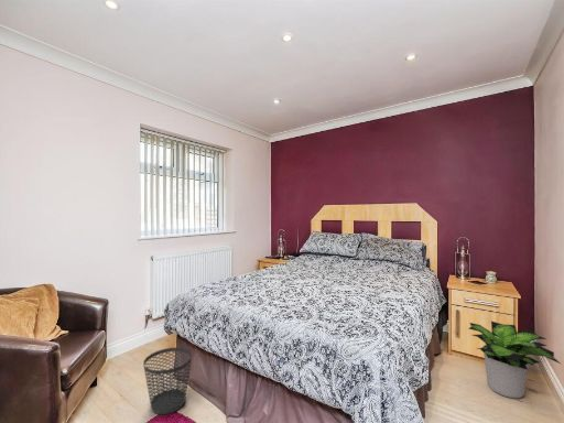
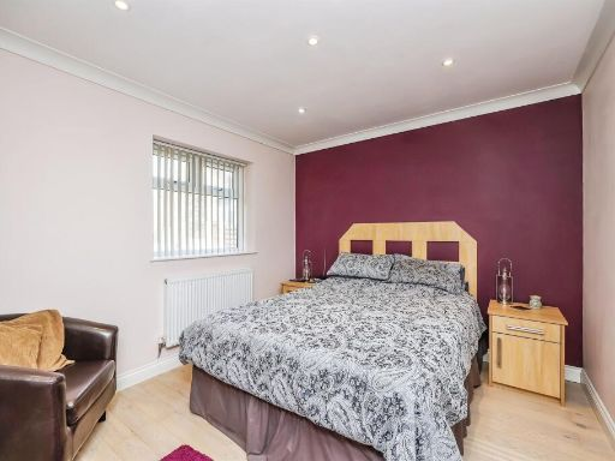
- potted plant (510, 364)
- wastebasket (167, 381)
